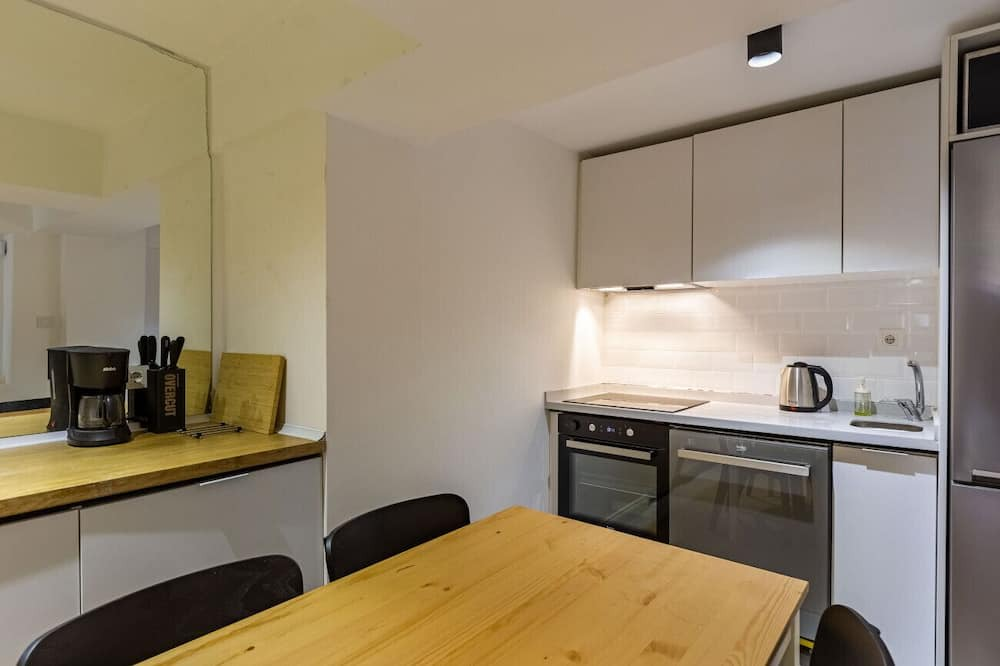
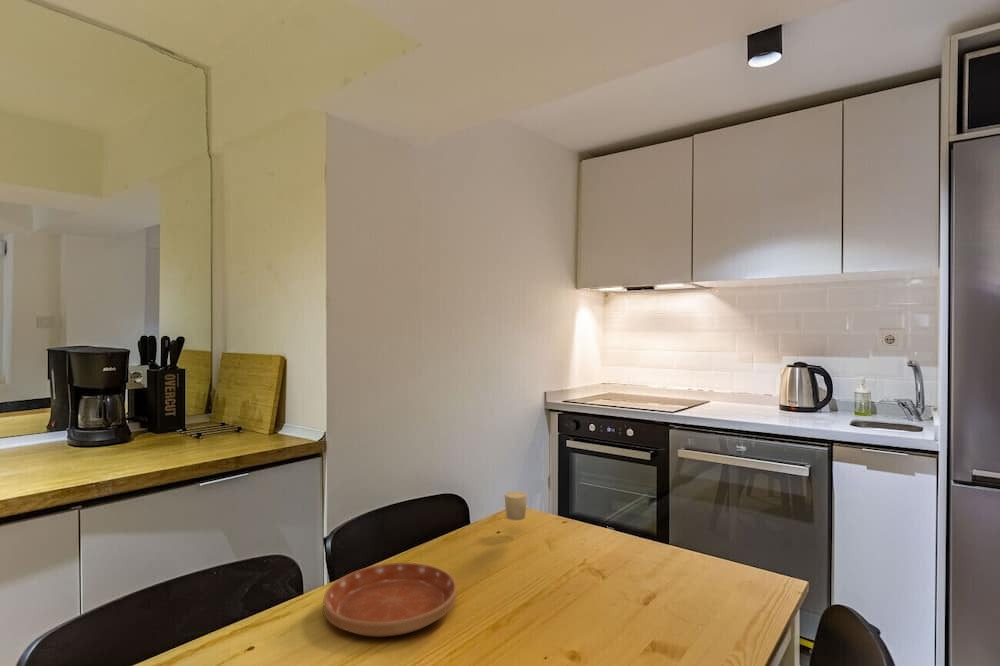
+ saucer (391, 598)
+ candle (515, 515)
